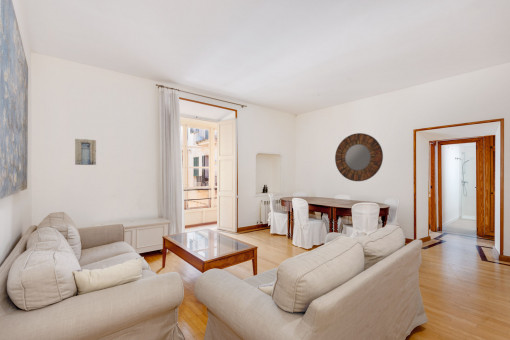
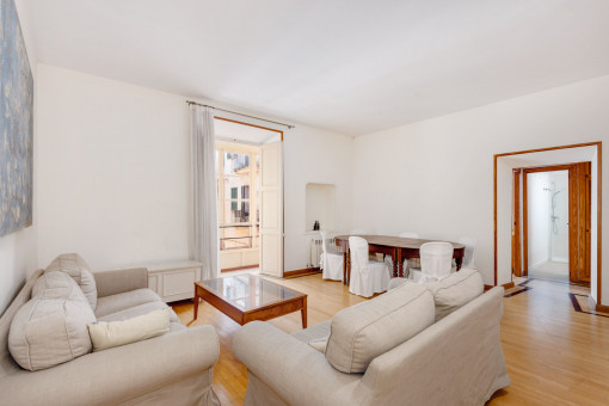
- home mirror (357, 157)
- wall art (85, 152)
